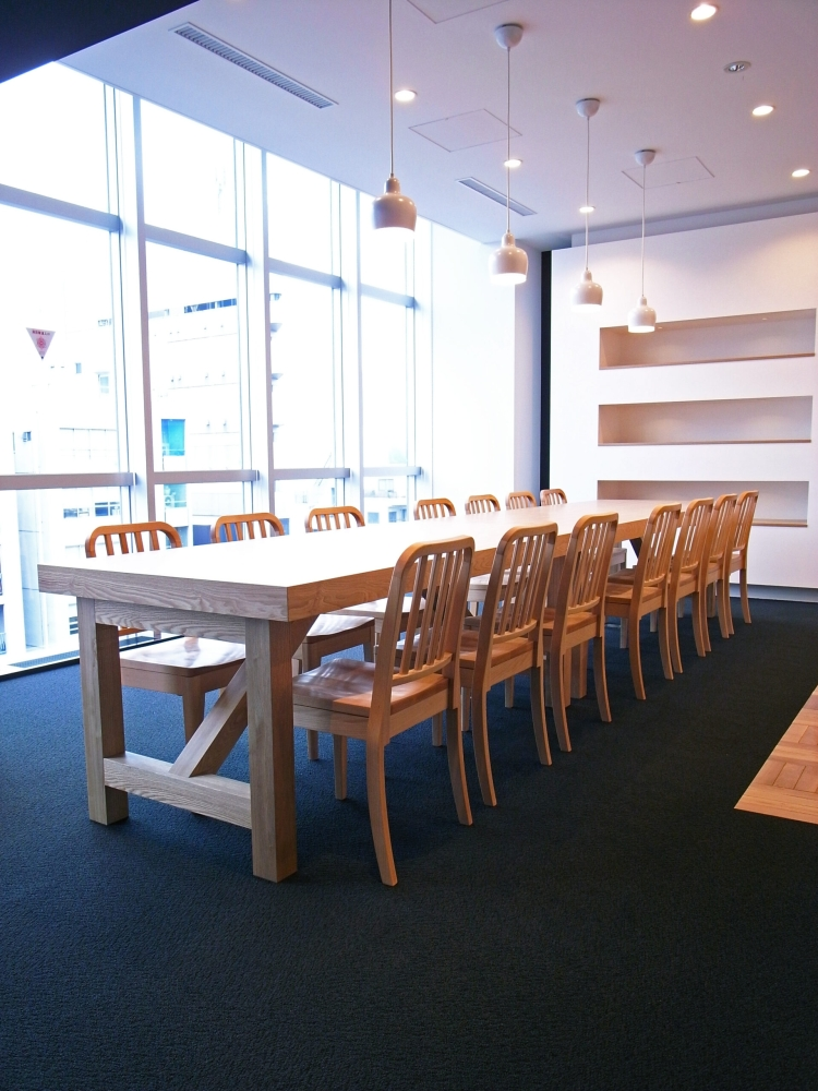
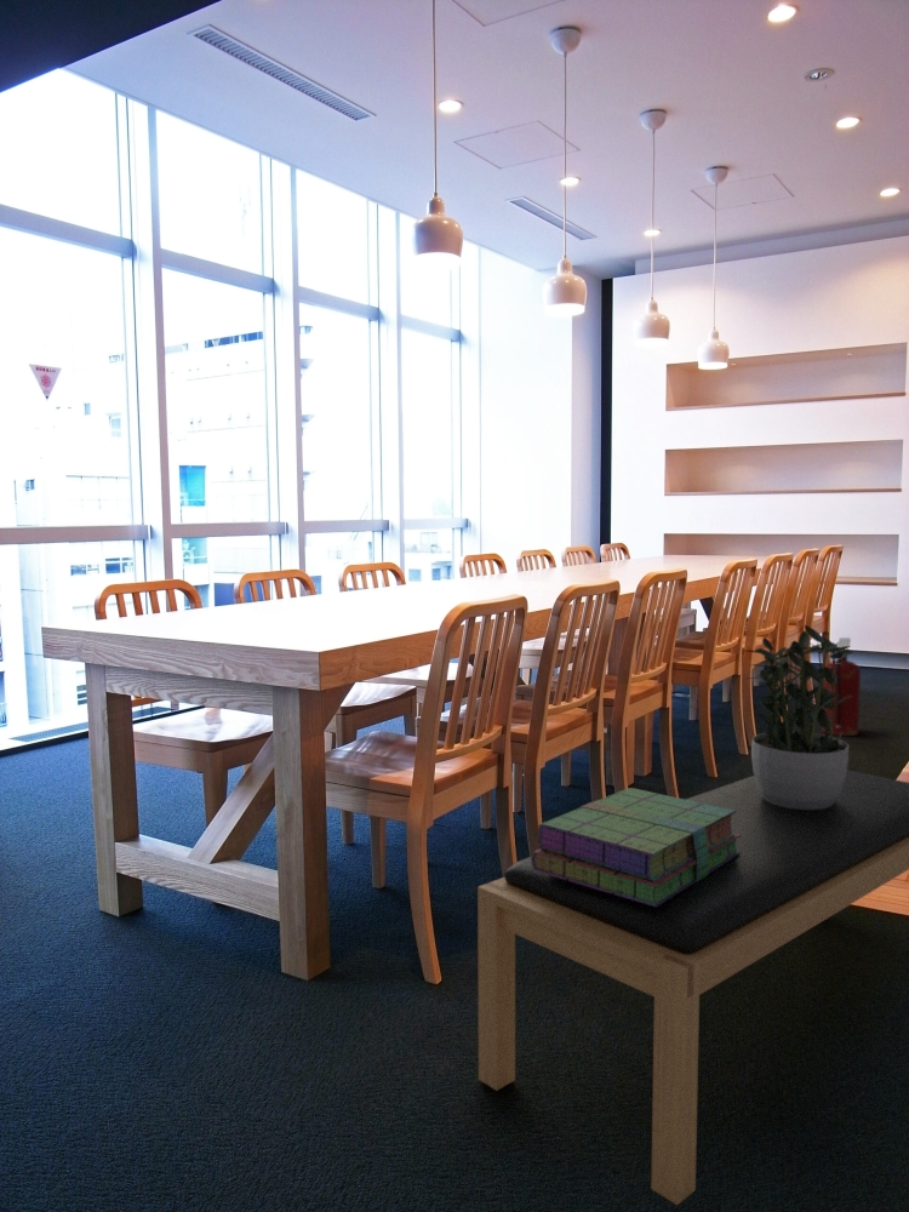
+ potted plant (794, 711)
+ fire extinguisher (840, 687)
+ stack of books (638, 837)
+ bench (755, 916)
